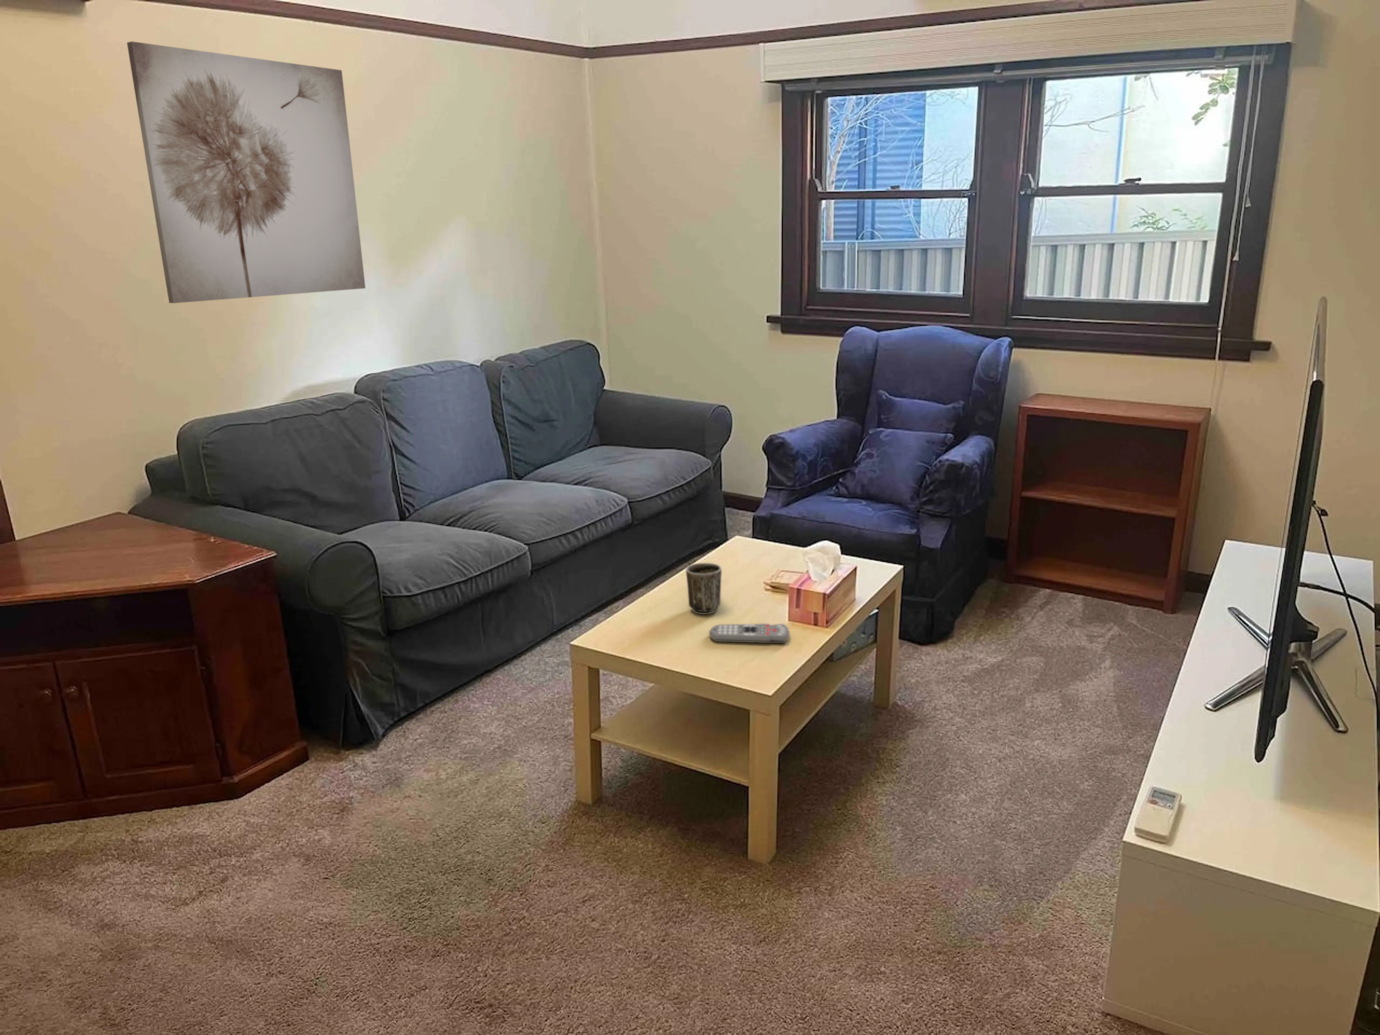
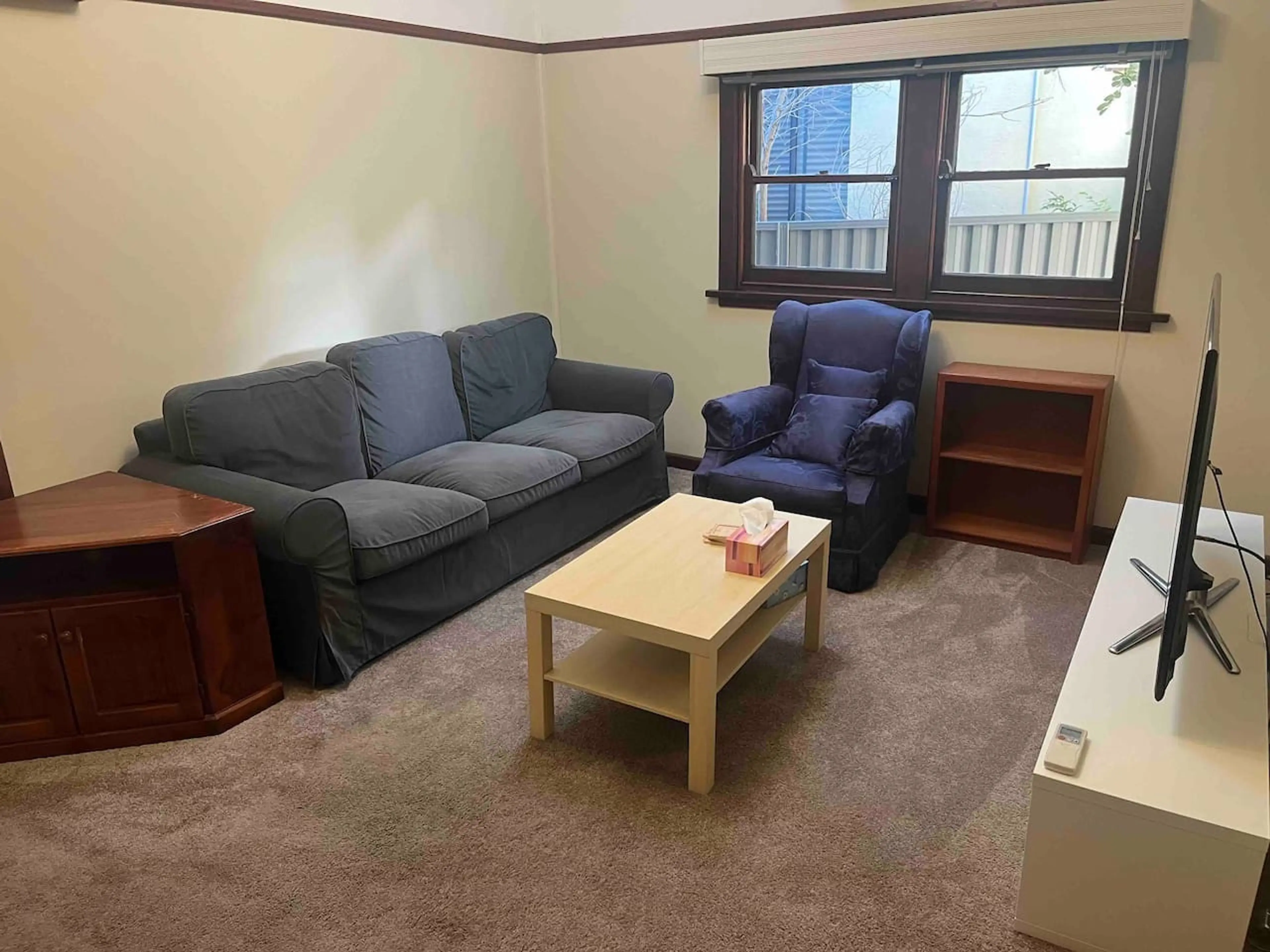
- mug (705, 587)
- wall art (260, 179)
- remote control (749, 633)
